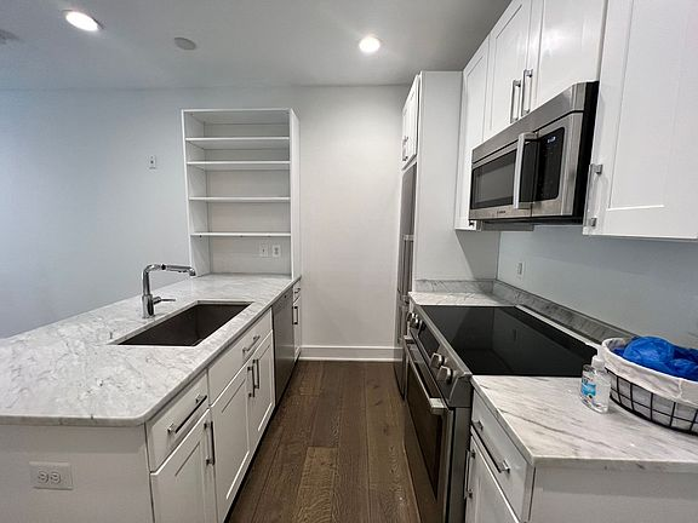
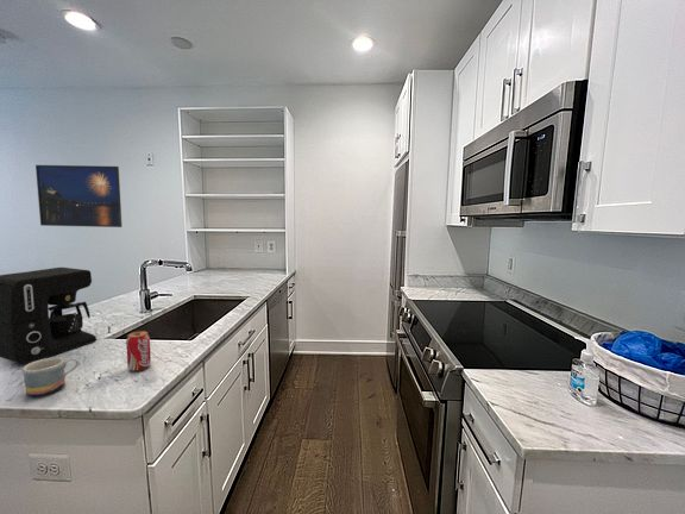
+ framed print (78, 196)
+ mug (52, 375)
+ coffee maker (48, 309)
+ beverage can (138, 350)
